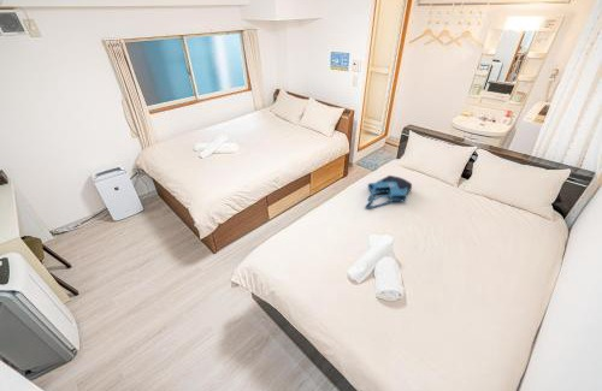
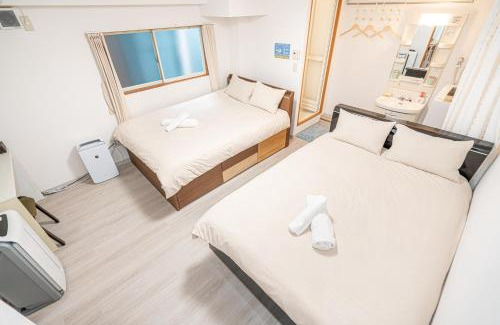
- tote bag (384, 190)
